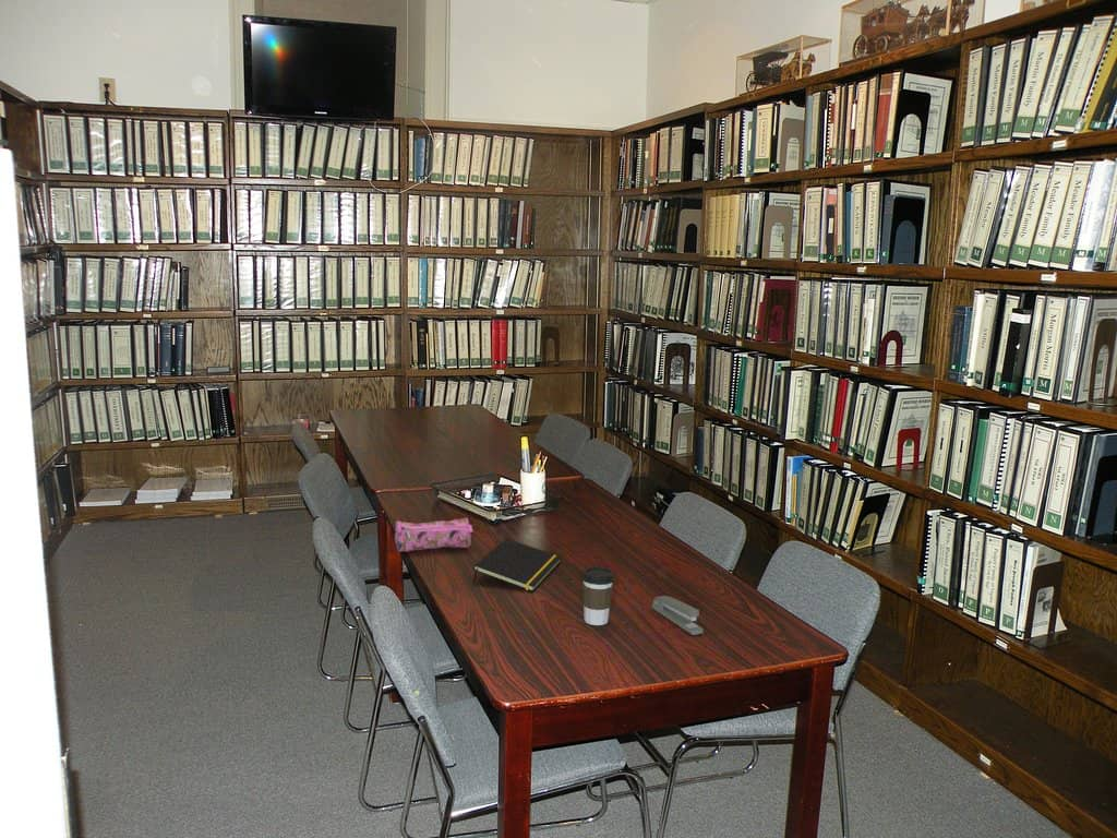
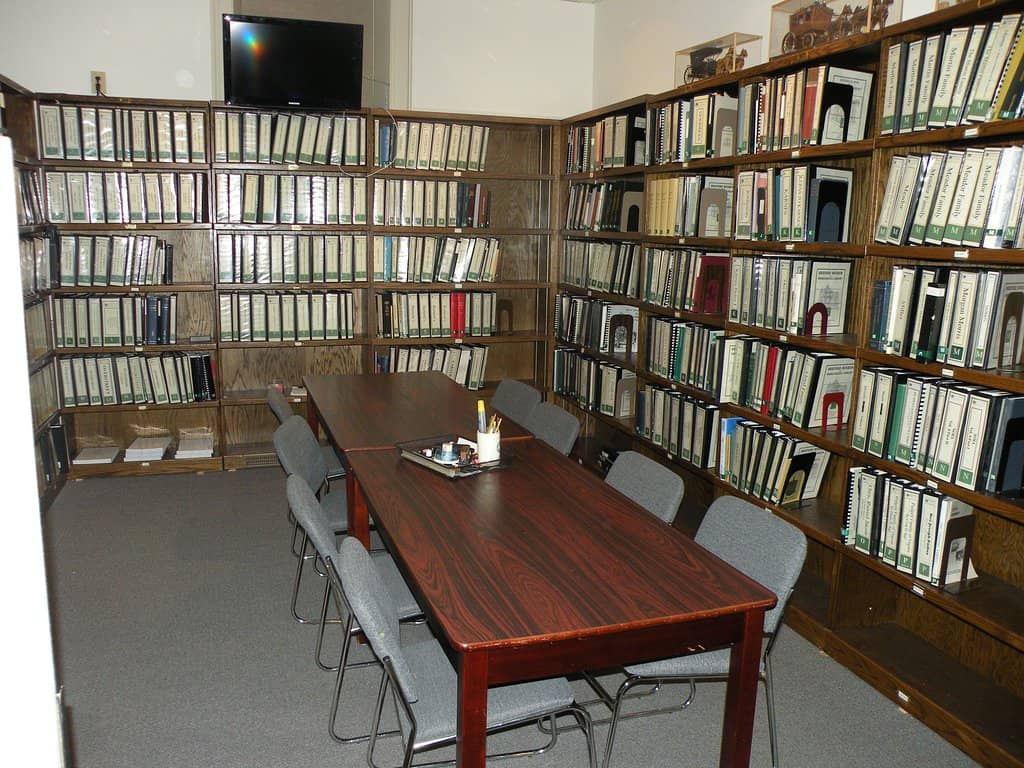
- coffee cup (597, 596)
- pencil case (433, 534)
- stapler (677, 610)
- notepad (518, 563)
